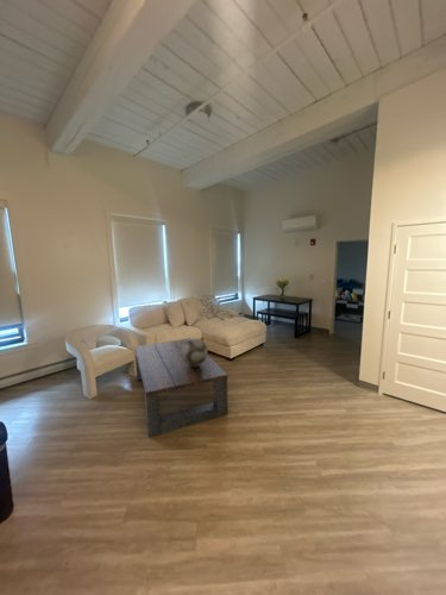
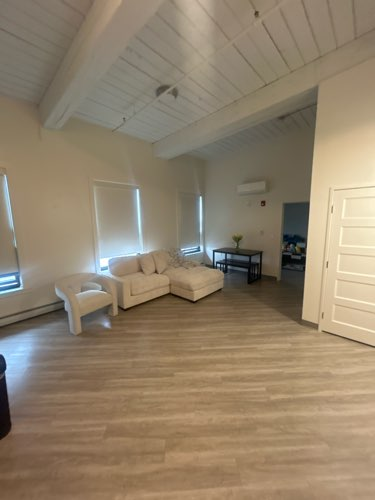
- decorative sphere (194, 351)
- coffee table (174, 375)
